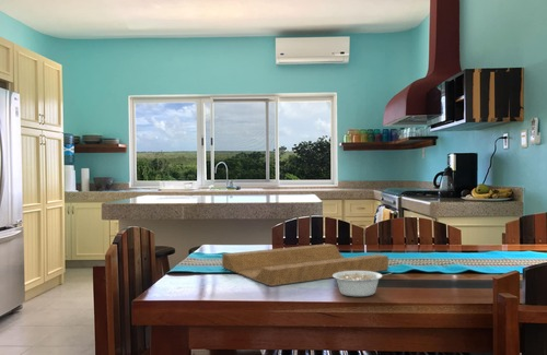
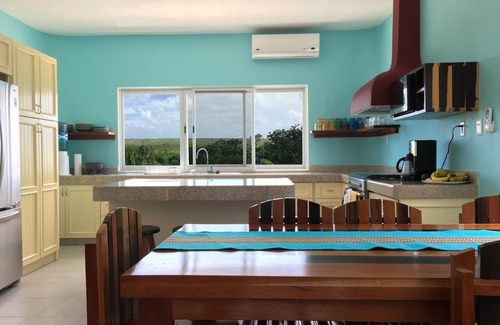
- cutting board (303, 261)
- legume (359, 282)
